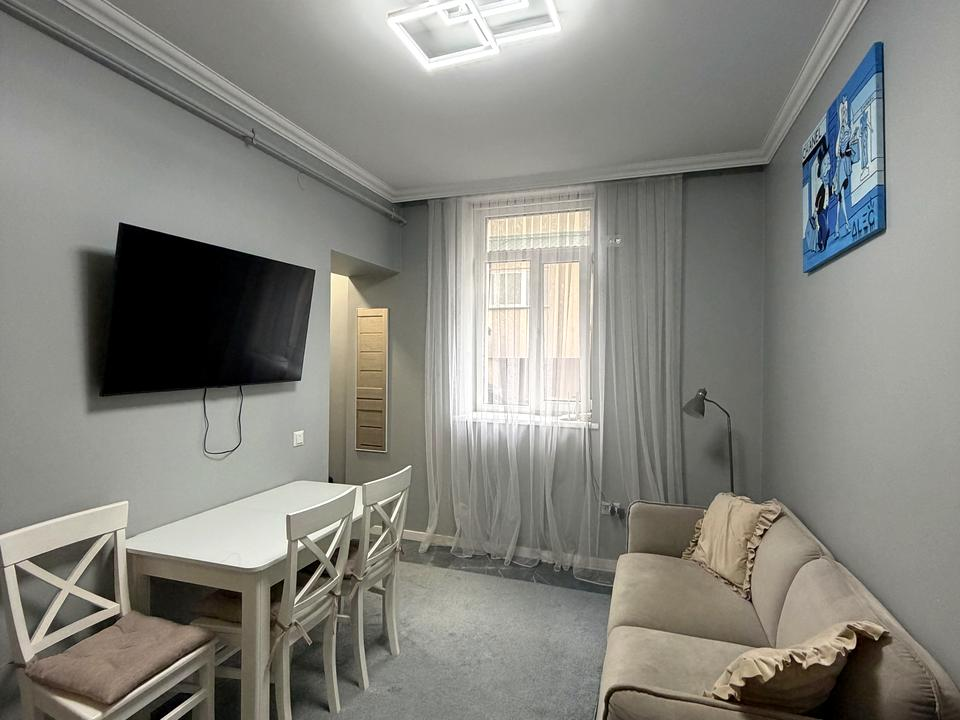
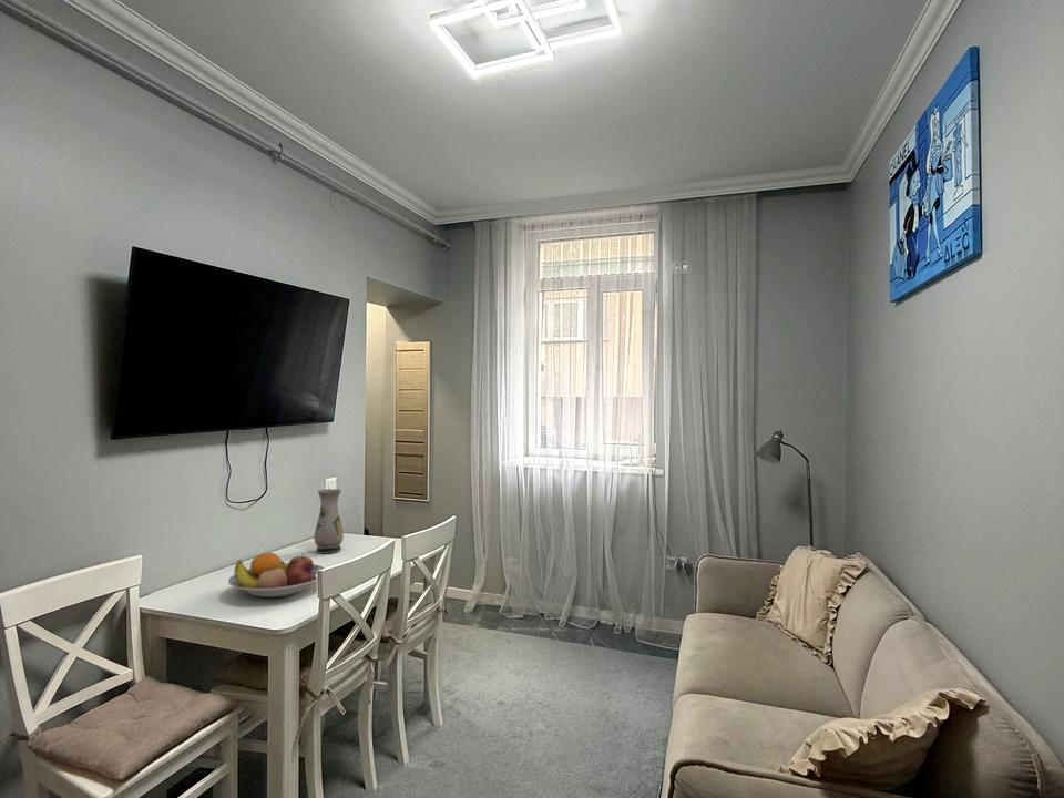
+ fruit bowl (278, 571)
+ vase (329, 520)
